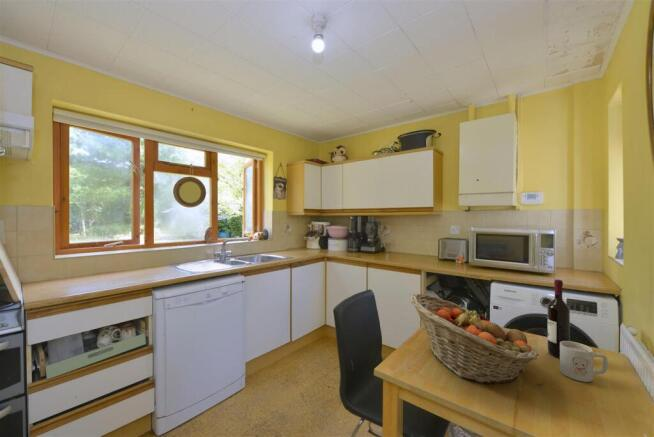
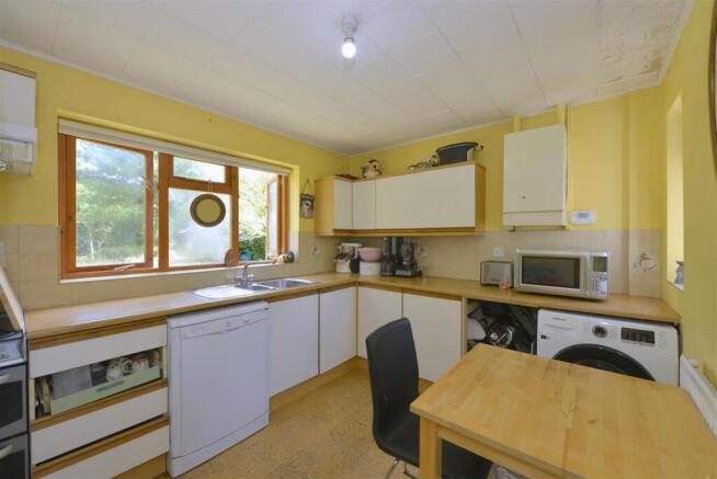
- wine bottle (558, 317)
- fruit basket (465, 330)
- mug (583, 361)
